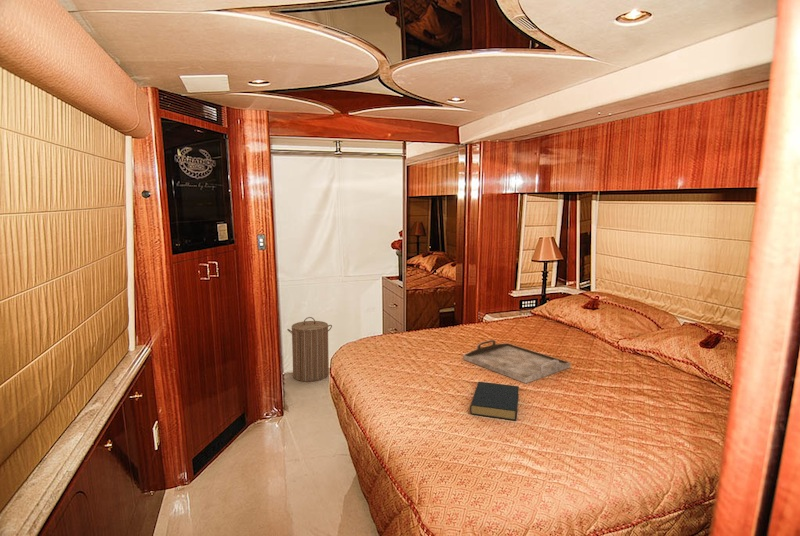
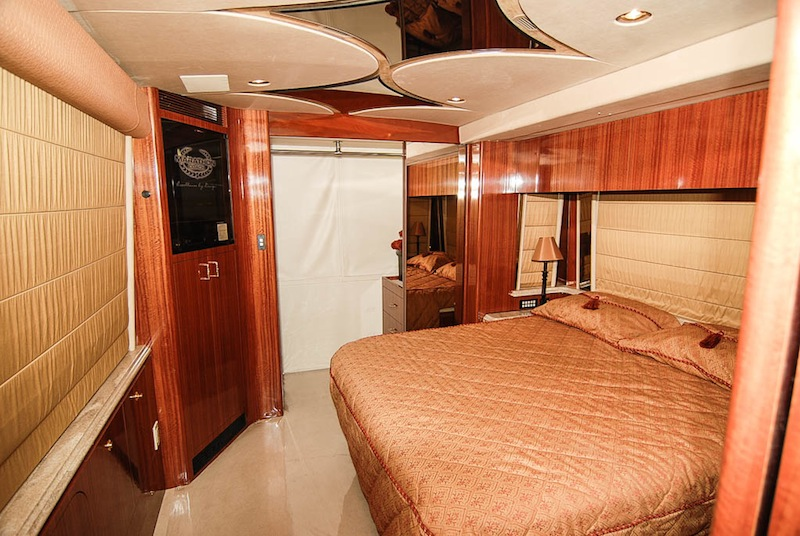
- hardback book (495, 399)
- serving tray (515, 356)
- laundry hamper (310, 346)
